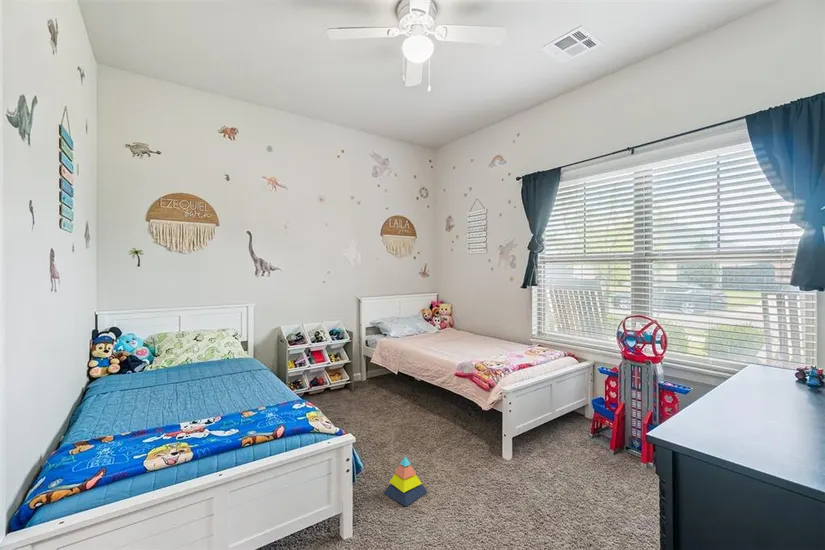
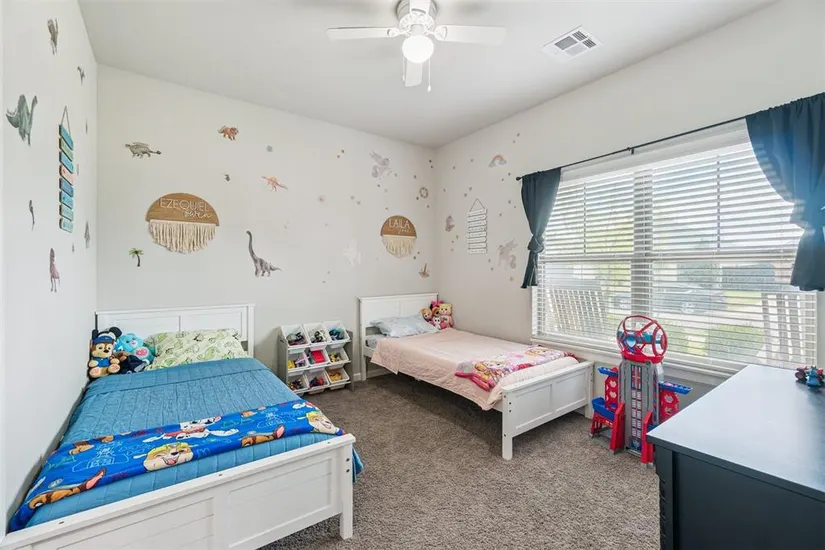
- stacking toy (405, 474)
